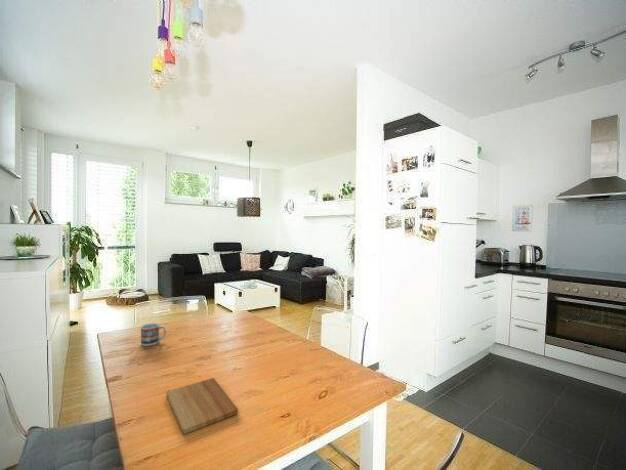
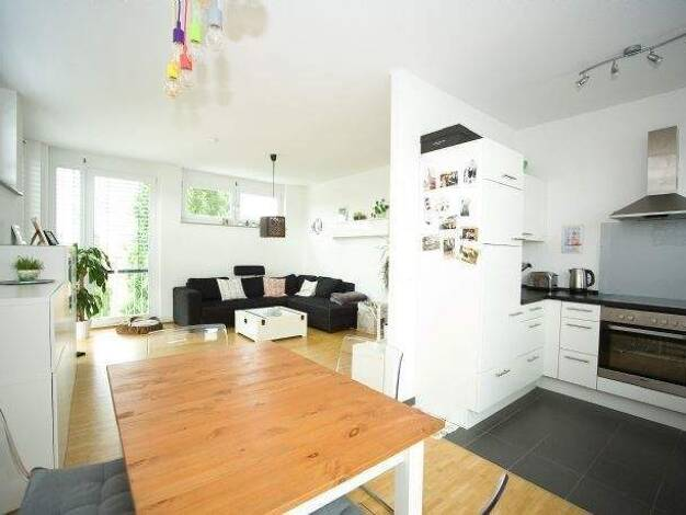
- cup (153, 333)
- cutting board (200, 402)
